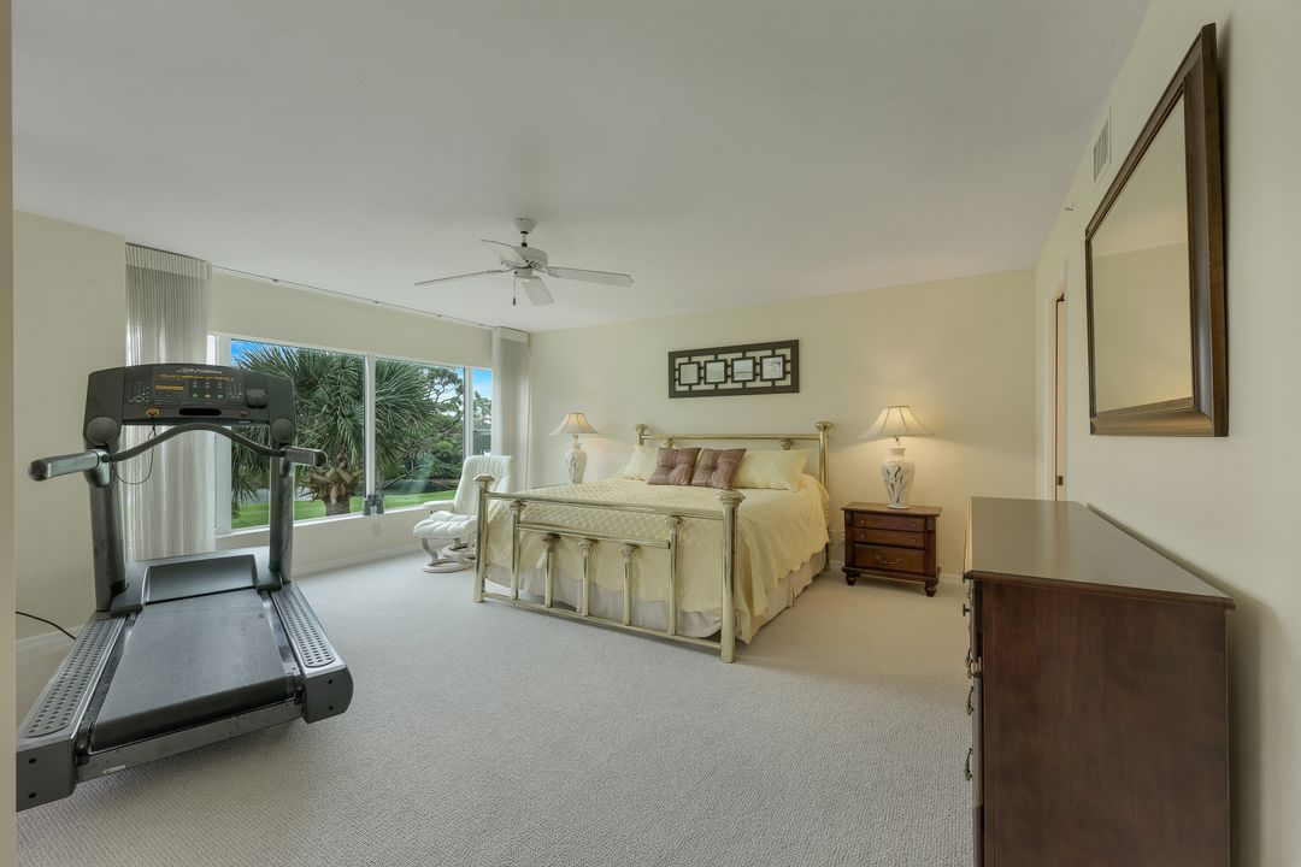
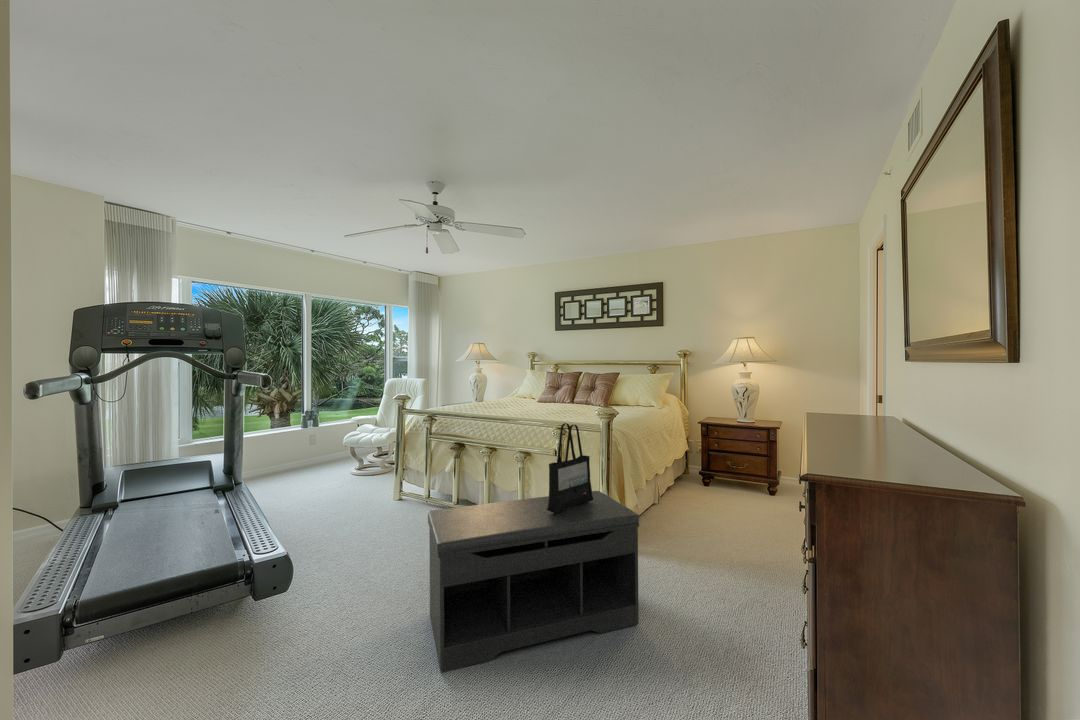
+ tote bag (570, 464)
+ bench (532, 565)
